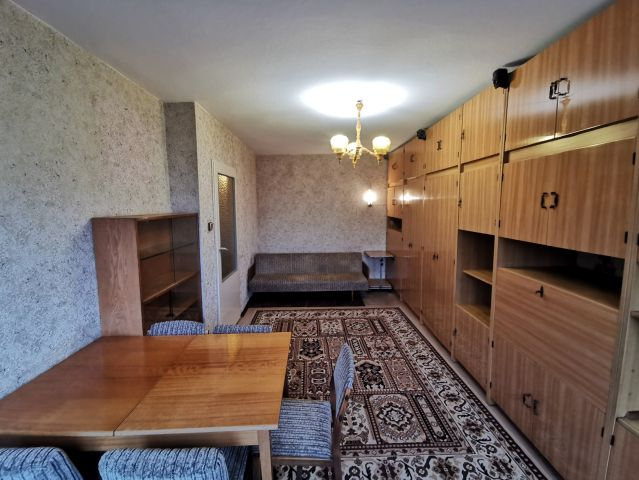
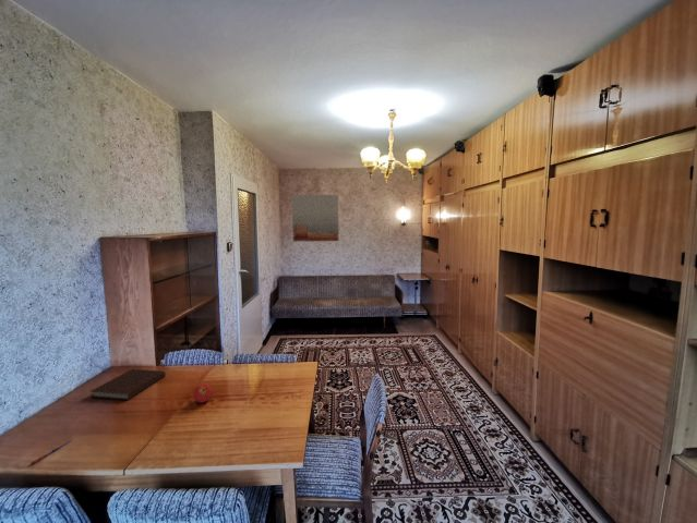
+ wall art (315, 218)
+ fruit (203, 392)
+ pen (53, 450)
+ notebook (130, 382)
